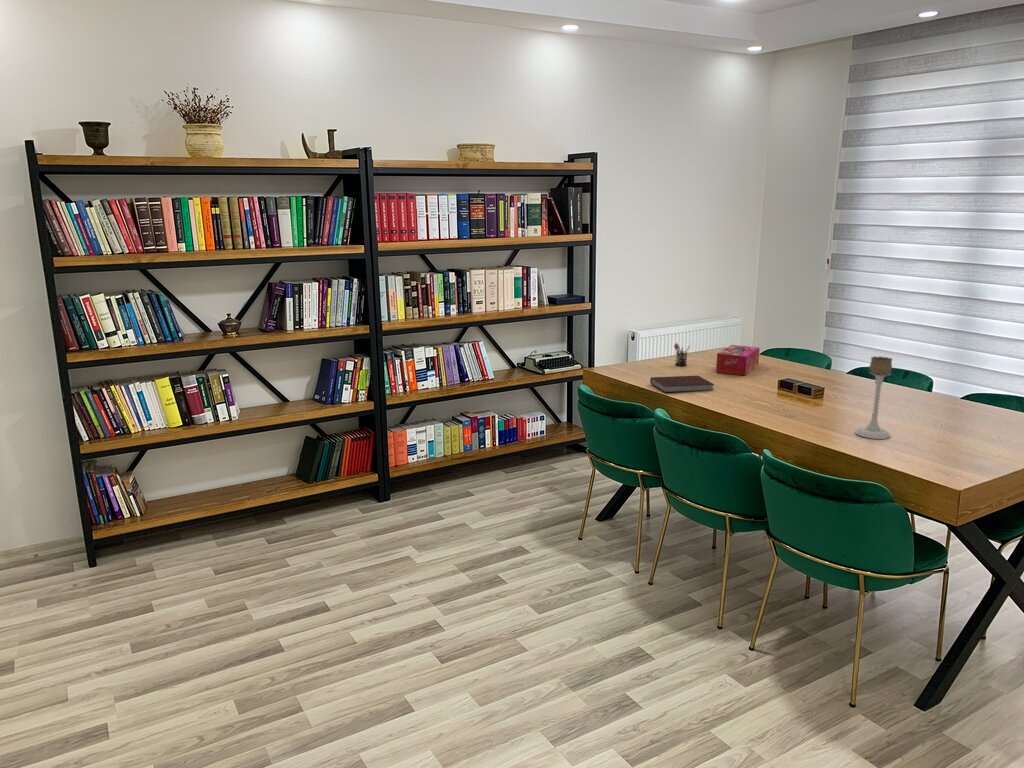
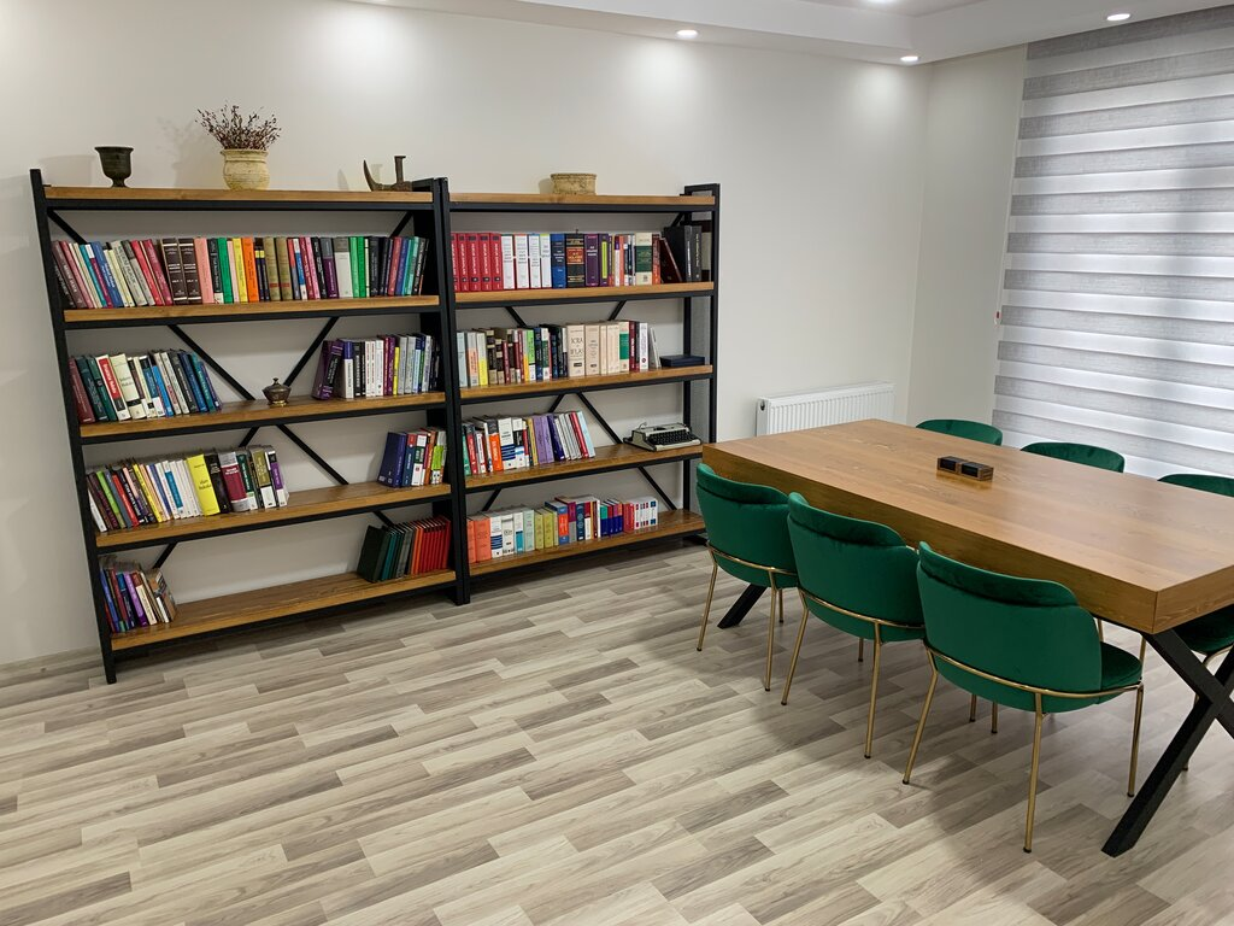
- pen holder (681, 354)
- notebook (681, 383)
- tissue box (738, 359)
- candle holder (877, 396)
